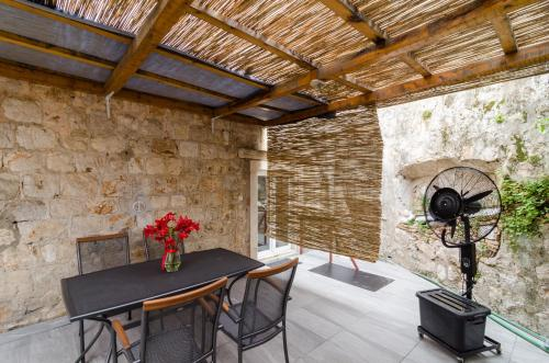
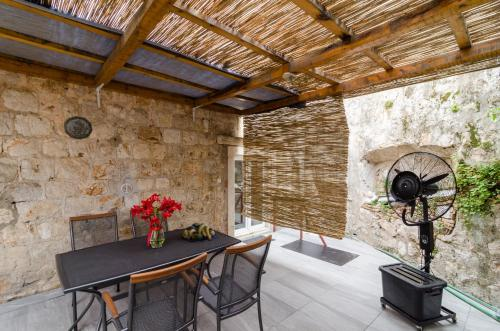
+ fruit bowl (200, 230)
+ decorative plate (78, 127)
